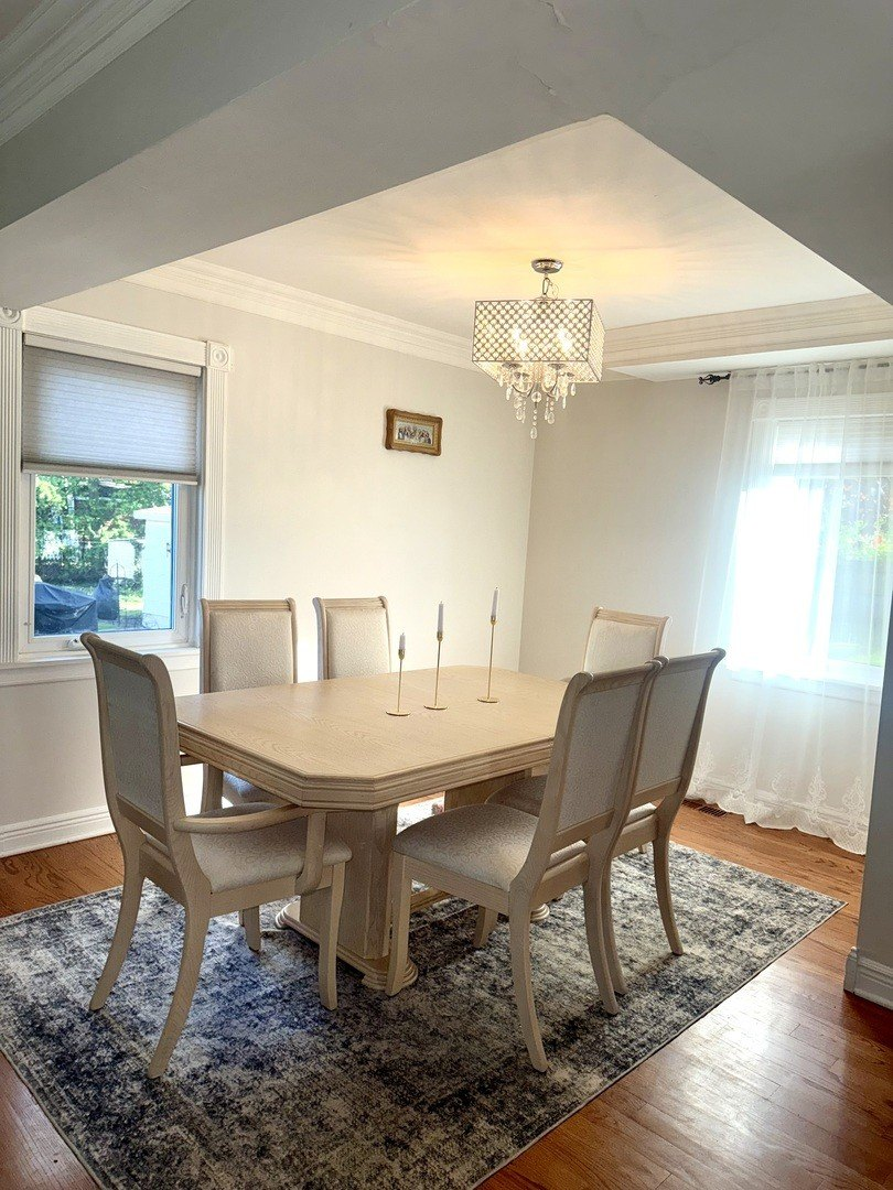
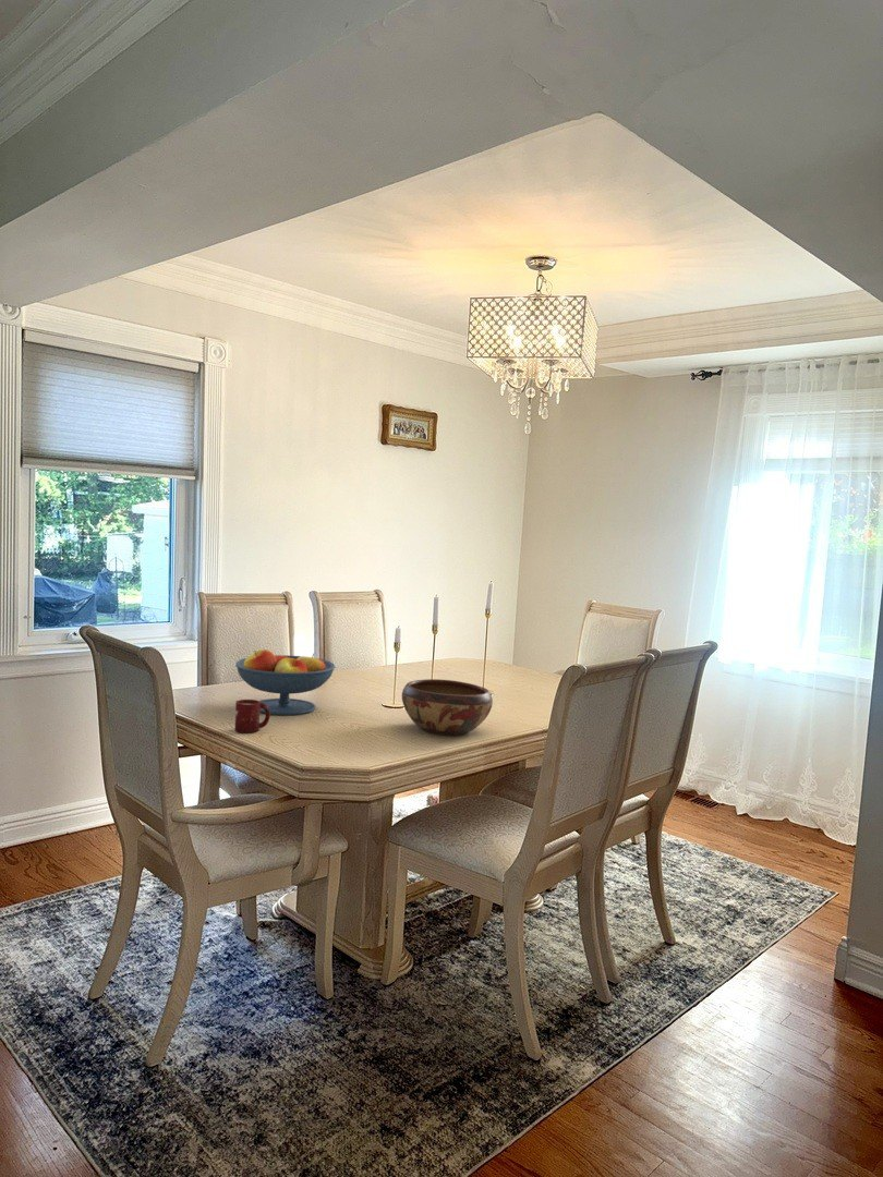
+ cup (252, 715)
+ decorative bowl (446, 707)
+ fruit bowl (285, 678)
